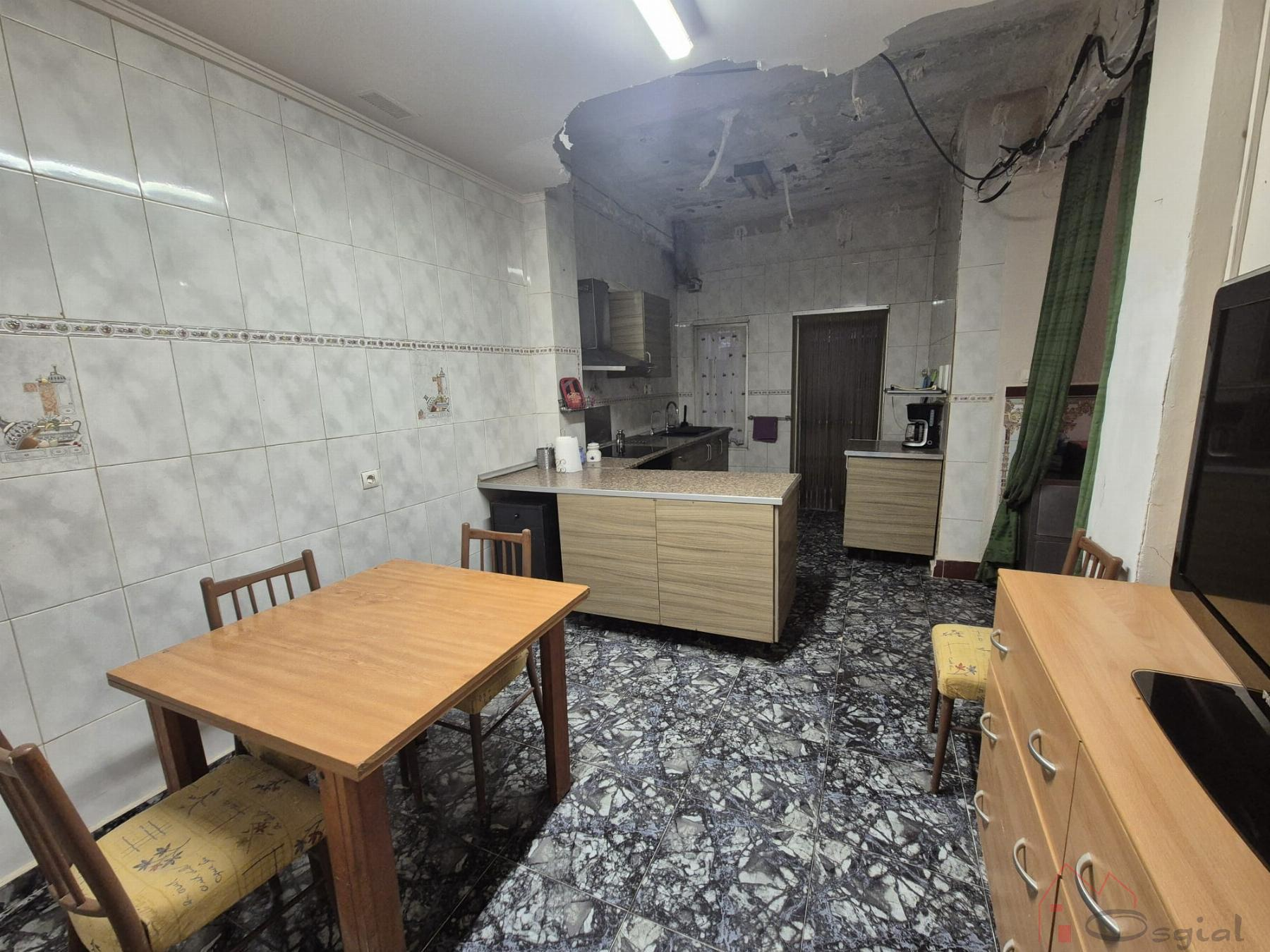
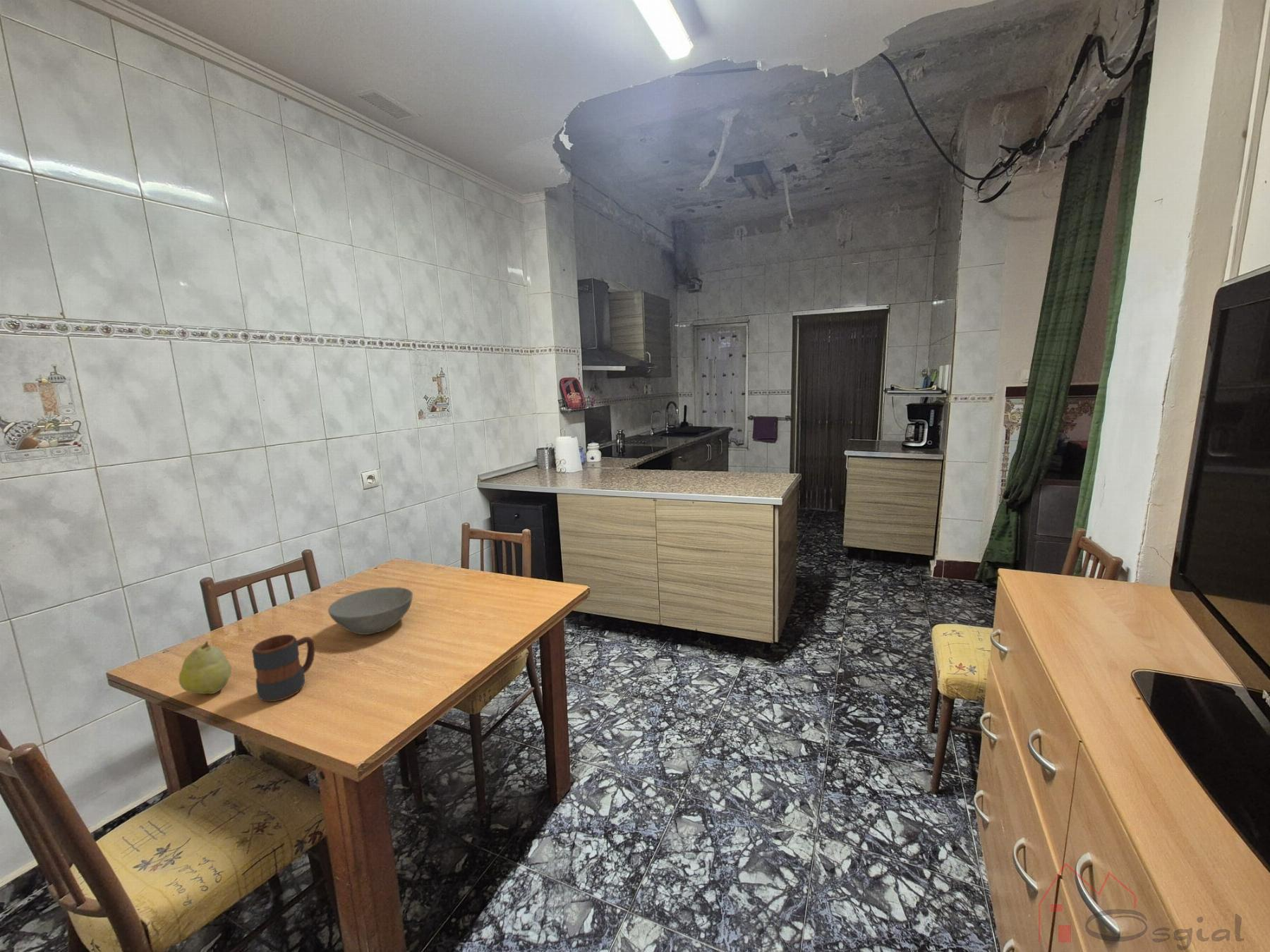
+ bowl (374, 614)
+ mug (286, 664)
+ fruit (204, 666)
